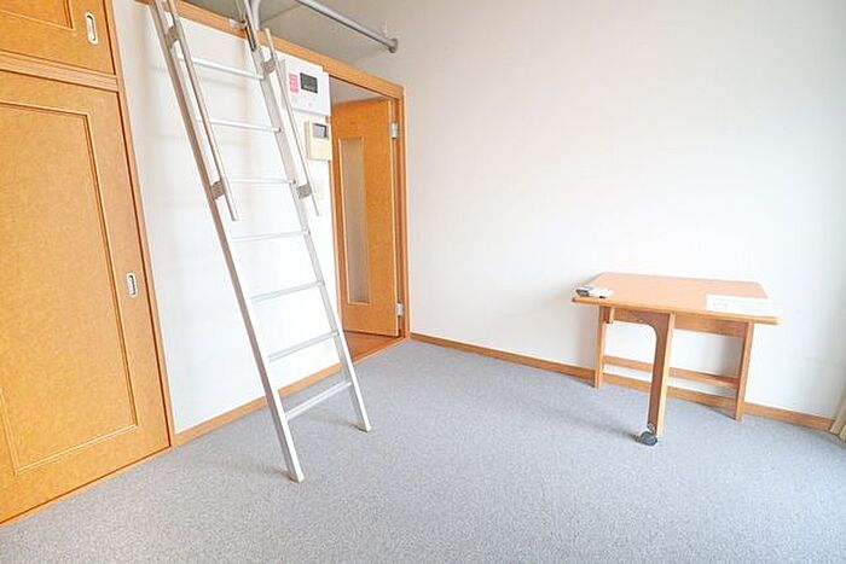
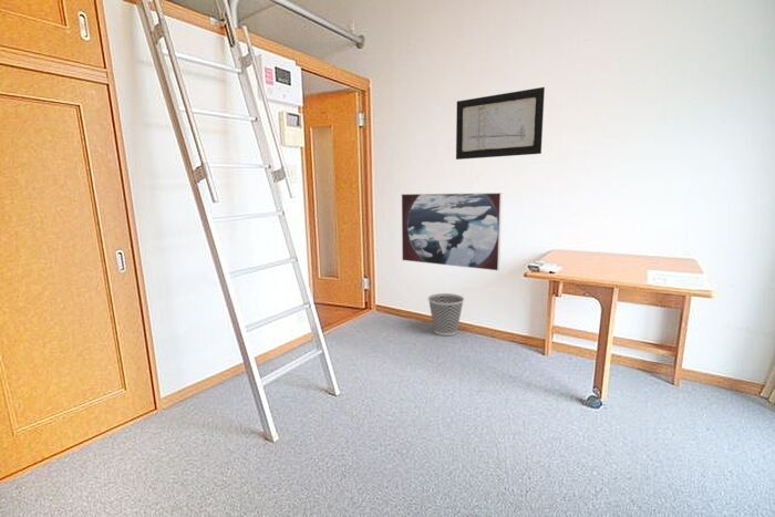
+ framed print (447, 229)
+ wastebasket (445, 314)
+ wall art (496, 125)
